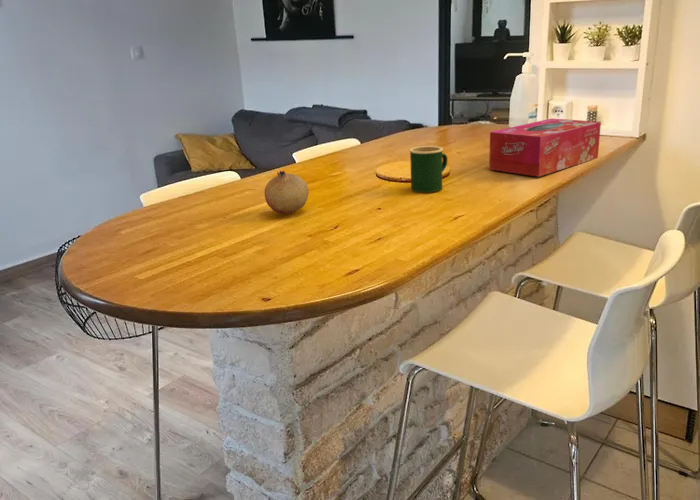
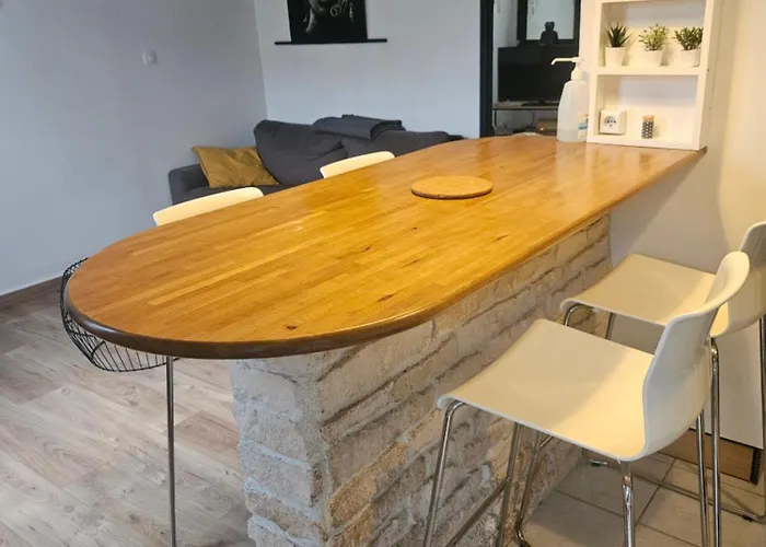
- tissue box (545, 145)
- mug (431, 167)
- fruit (286, 191)
